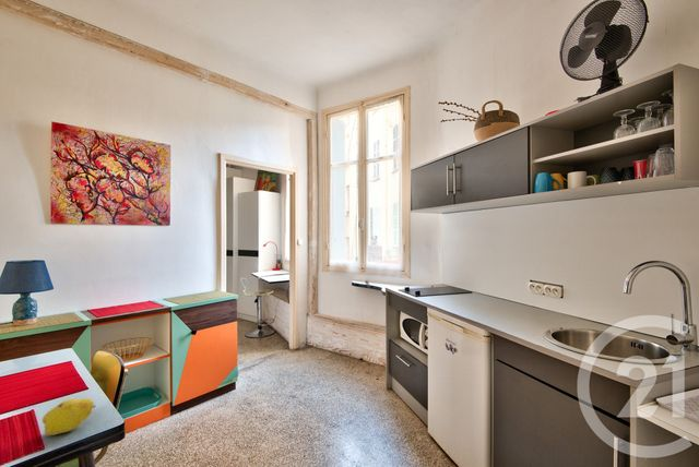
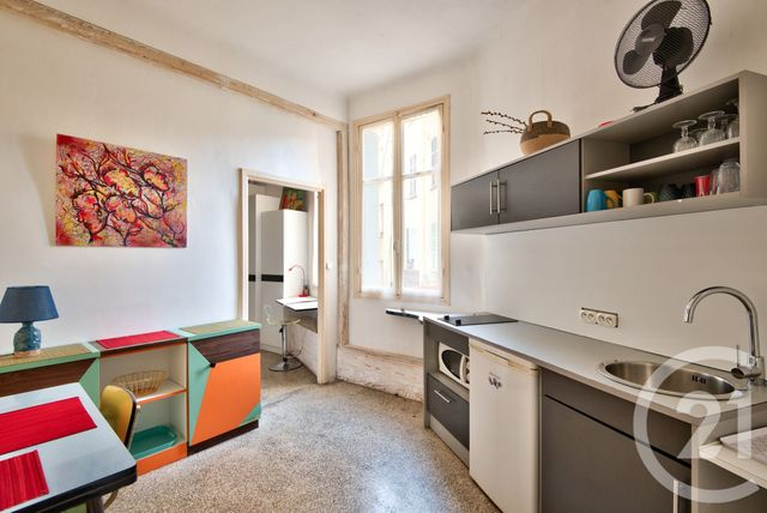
- fruit (70, 414)
